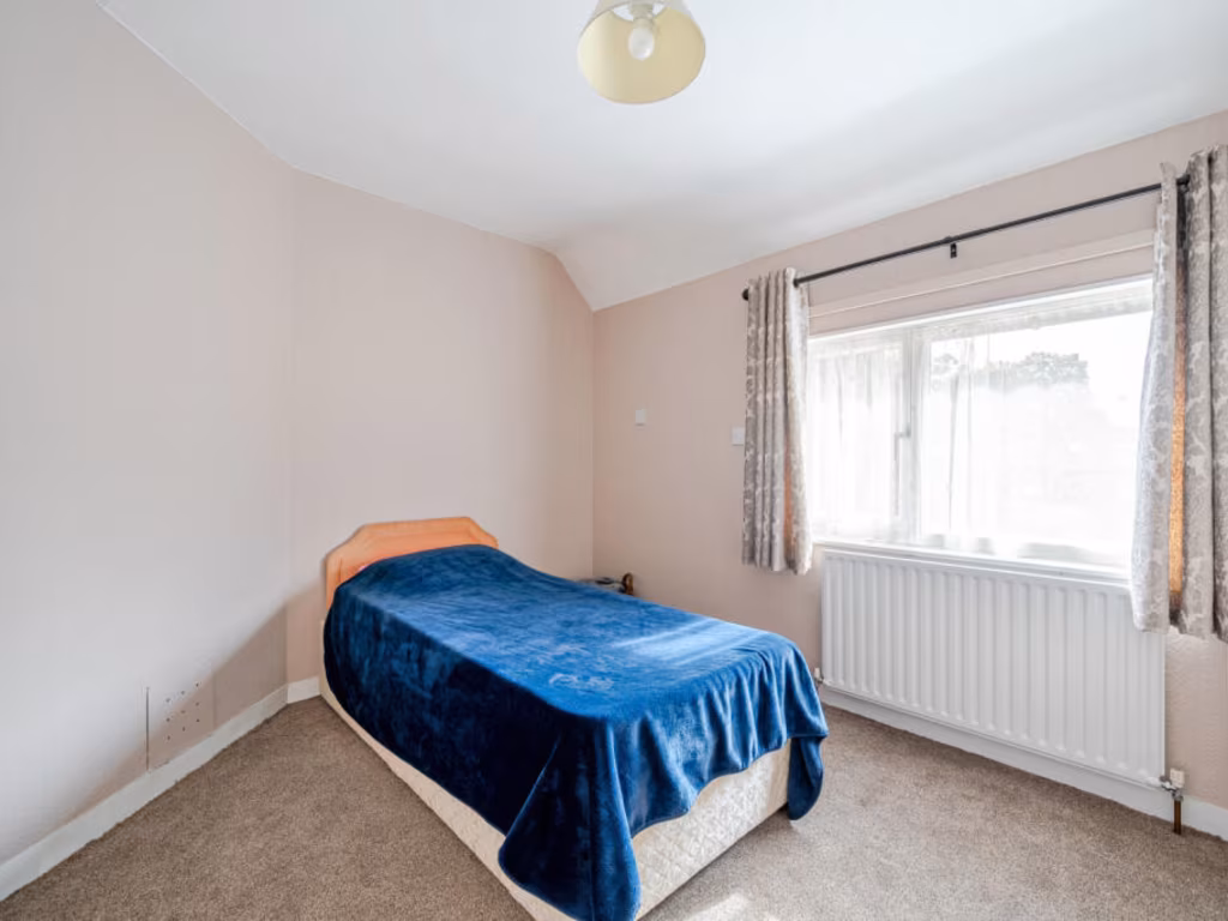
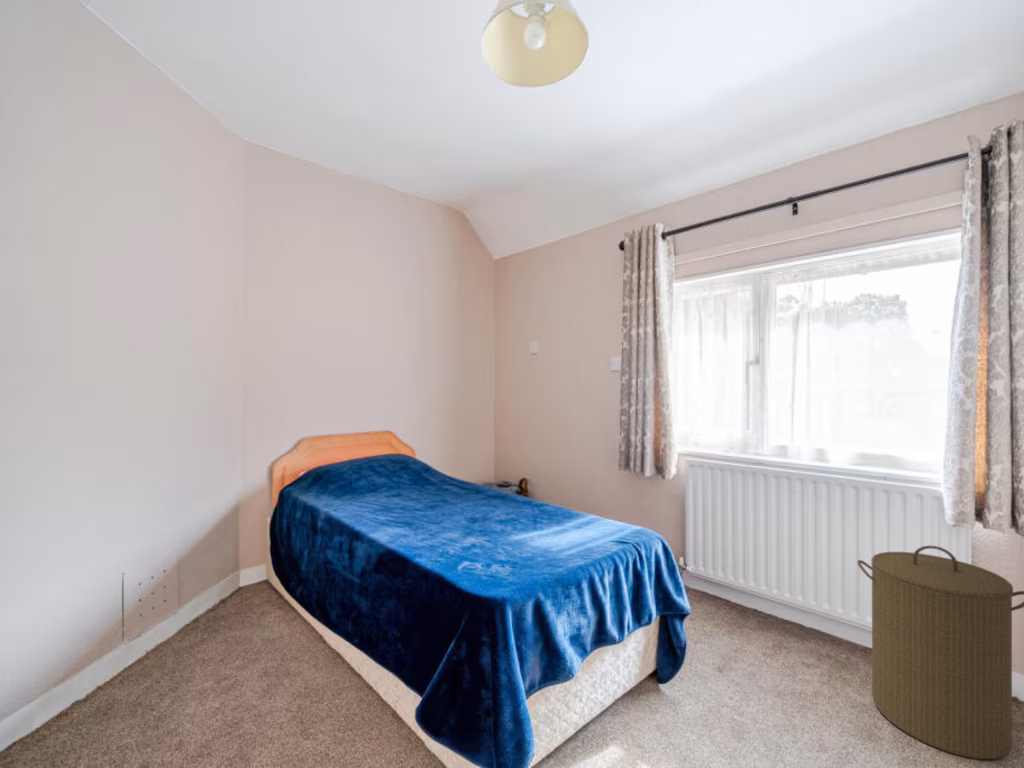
+ laundry hamper (937, 633)
